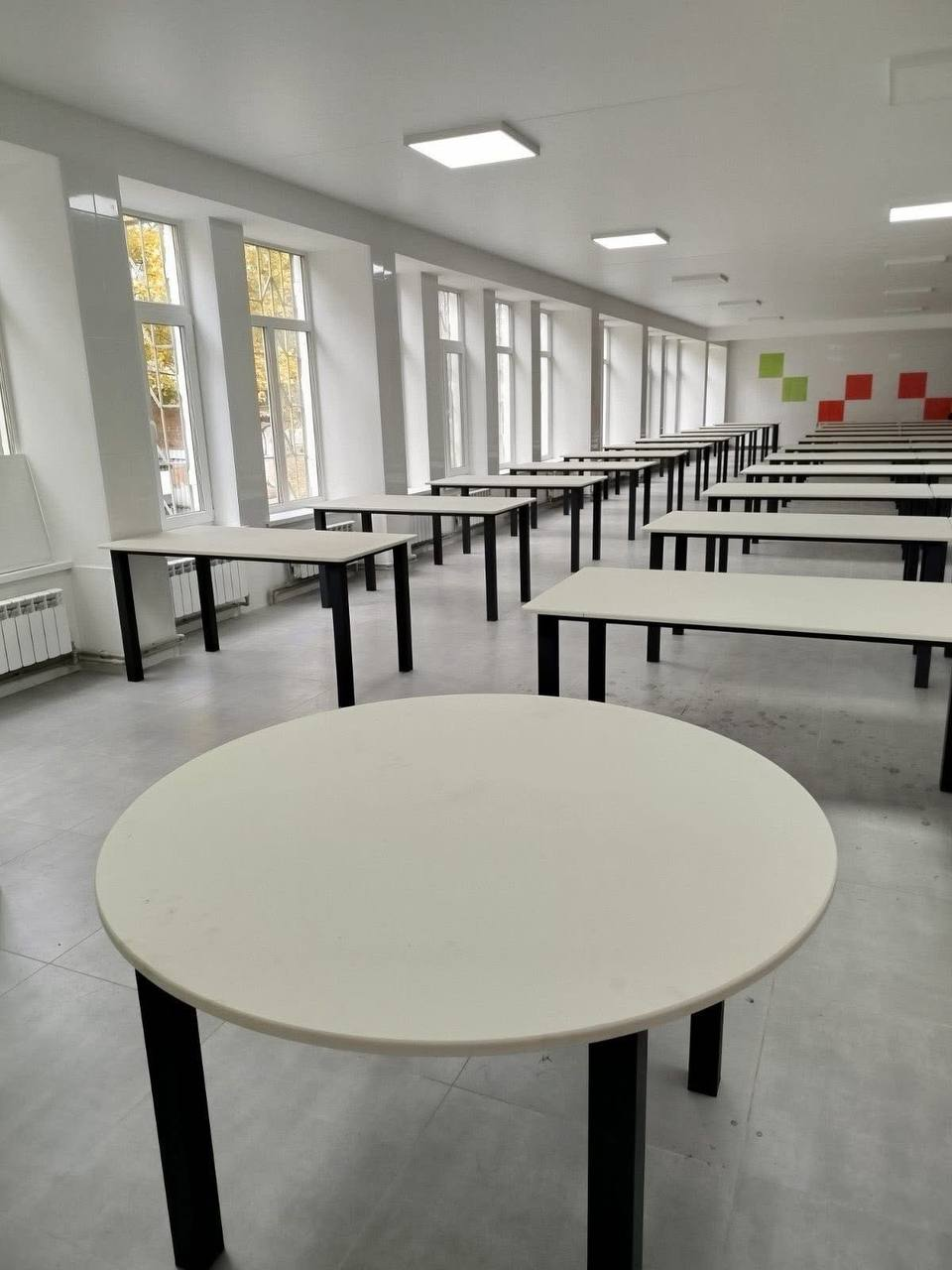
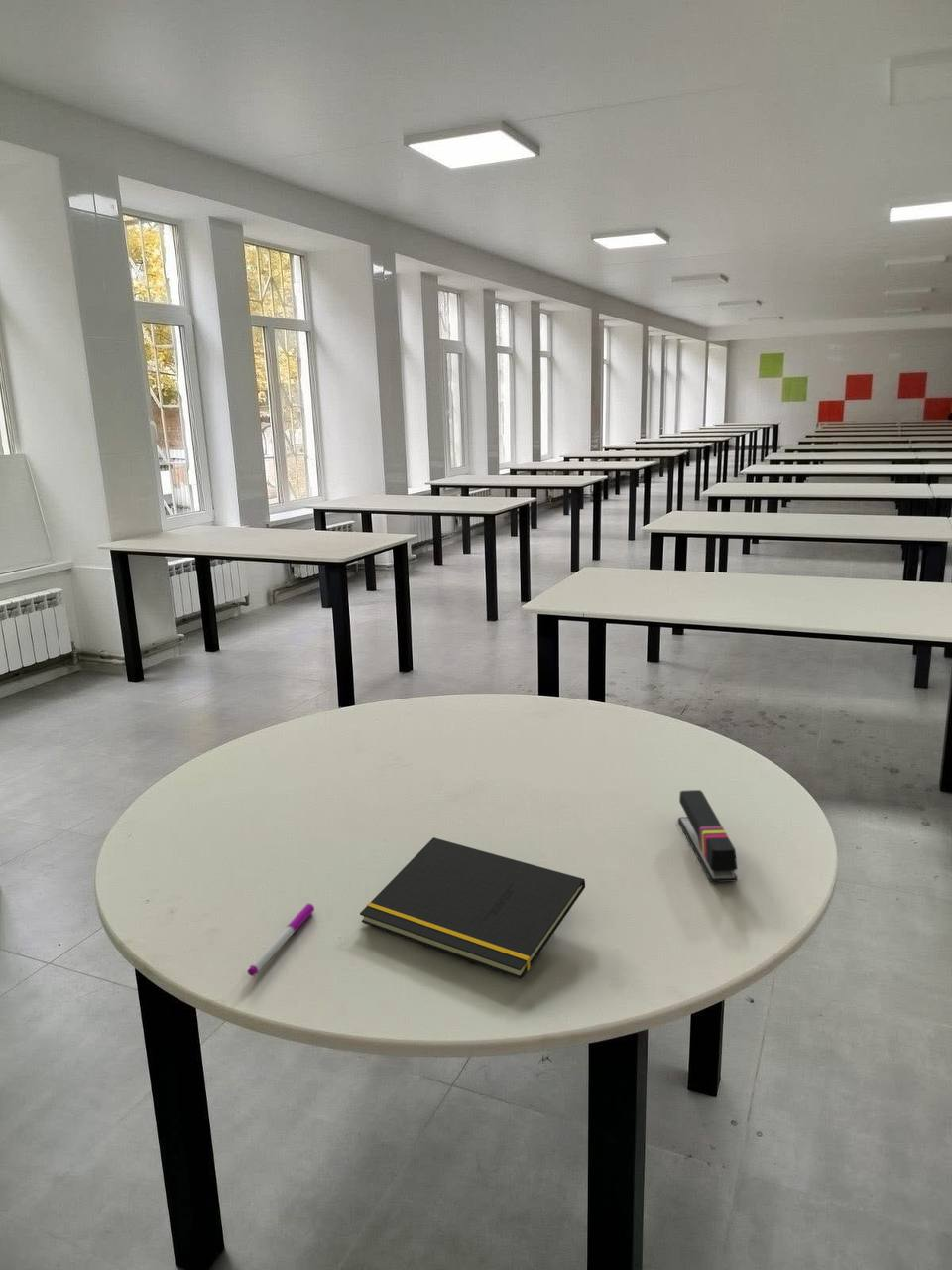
+ stapler (706, 832)
+ pen (282, 938)
+ notepad (472, 900)
